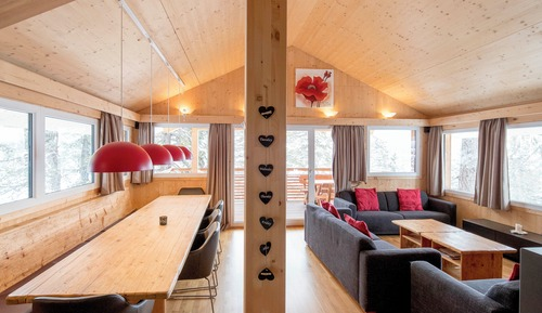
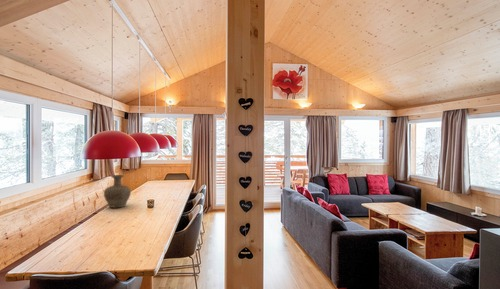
+ vase (117, 191)
